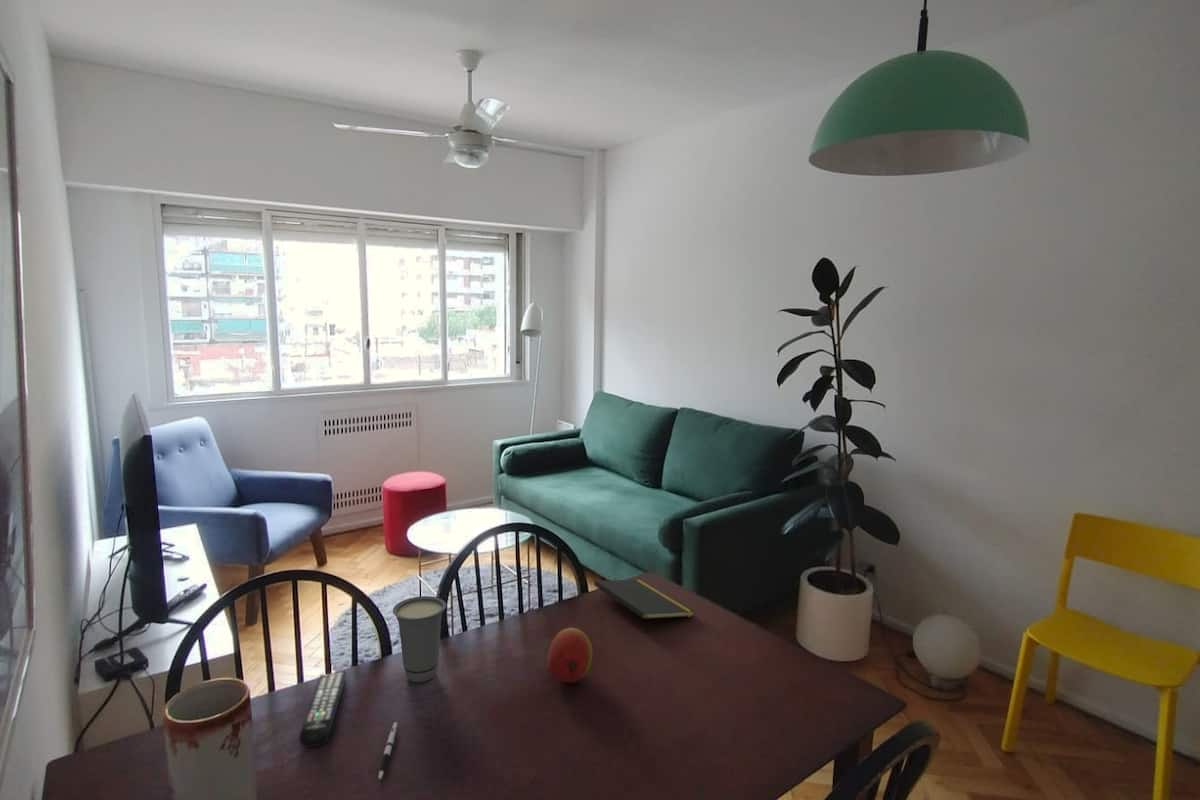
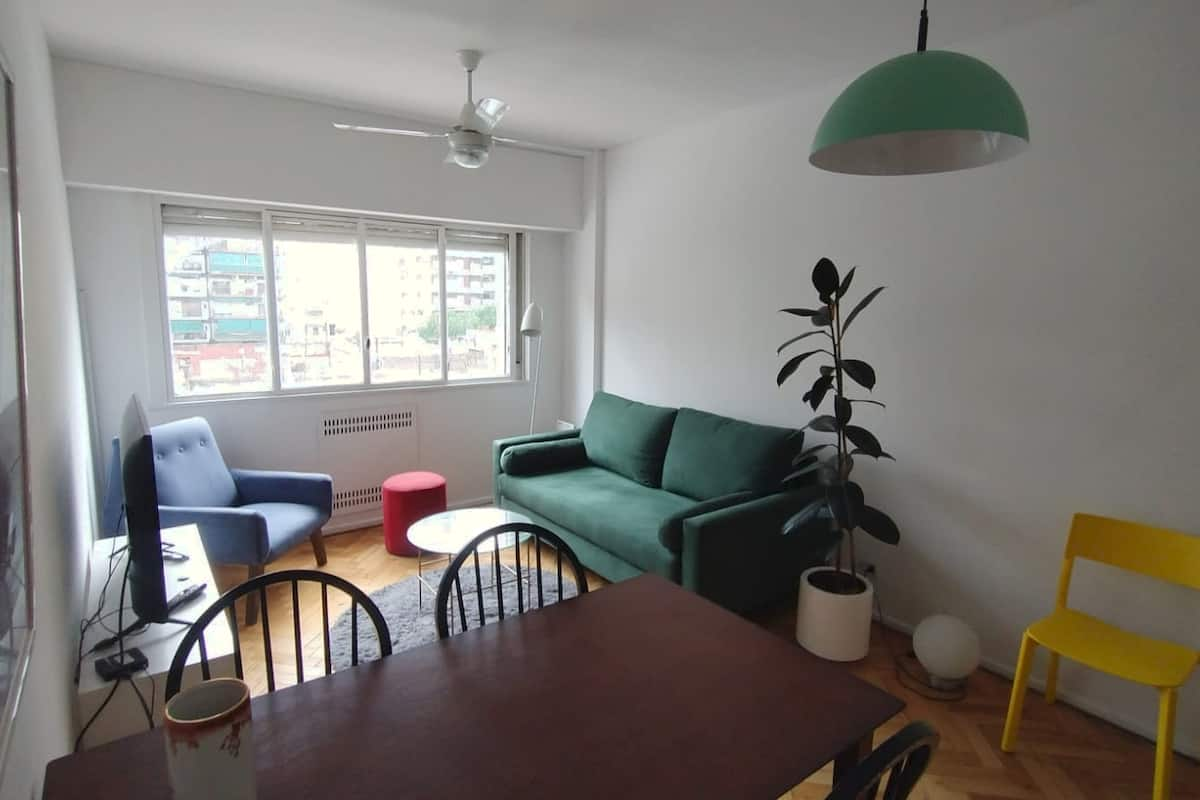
- cup (420, 641)
- notepad (642, 597)
- fruit (569, 654)
- pen (388, 750)
- remote control (325, 703)
